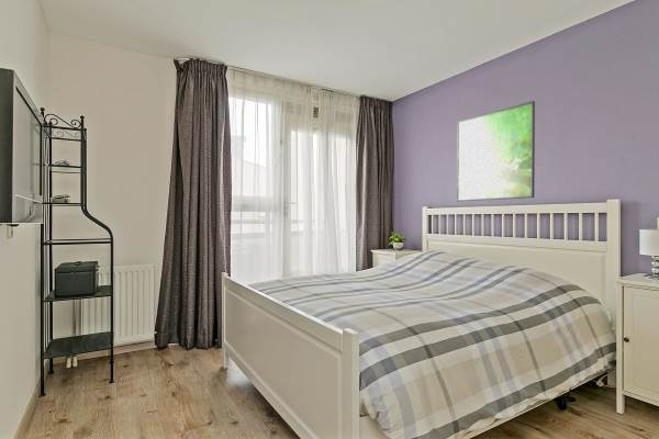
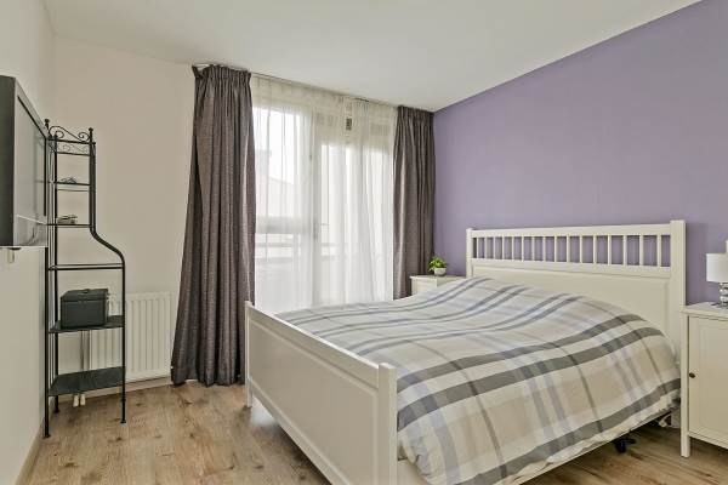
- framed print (491, 156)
